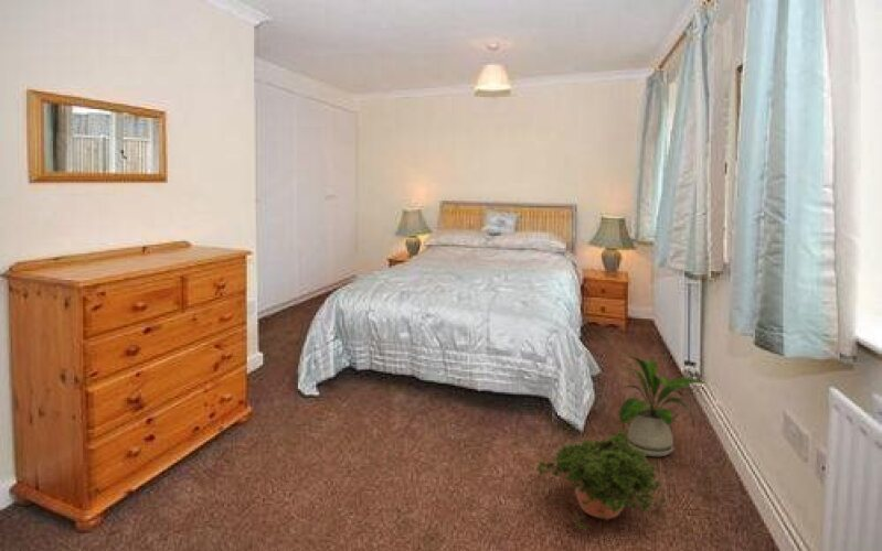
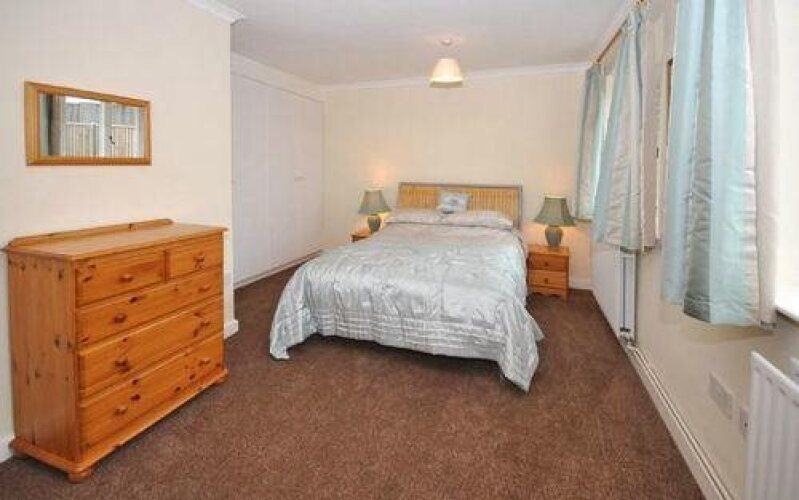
- house plant (662, 403)
- potted plant (604, 474)
